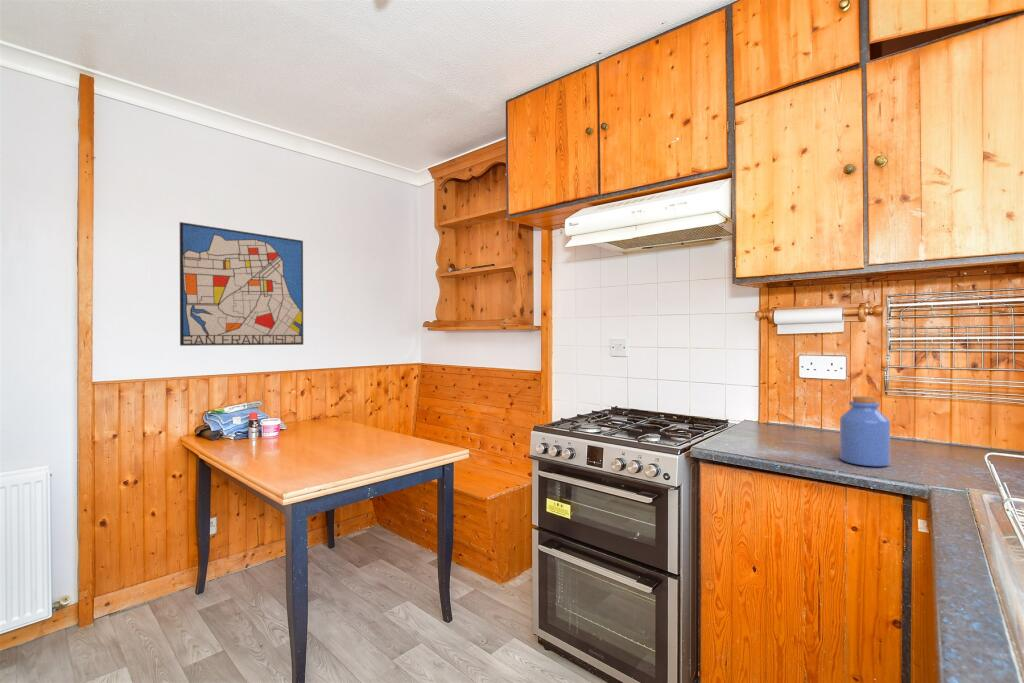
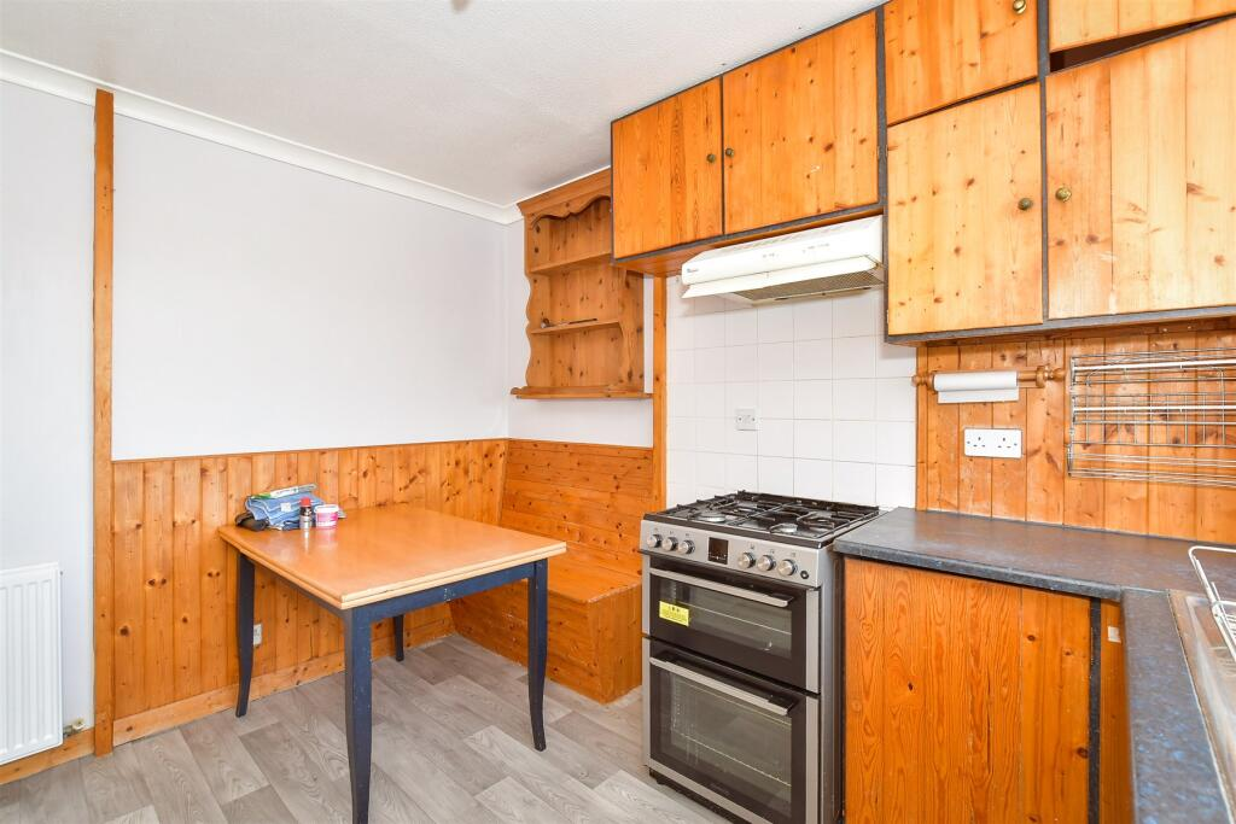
- wall art (246, 288)
- jar (864, 429)
